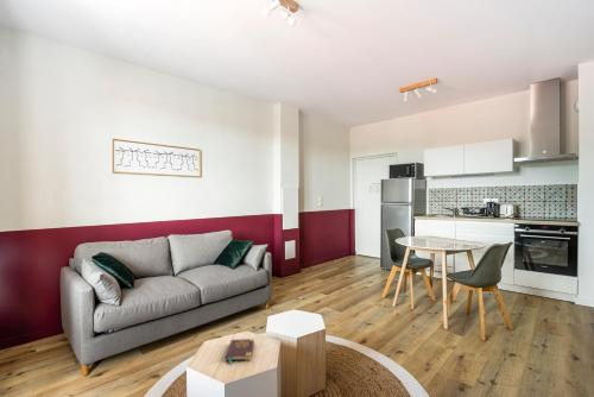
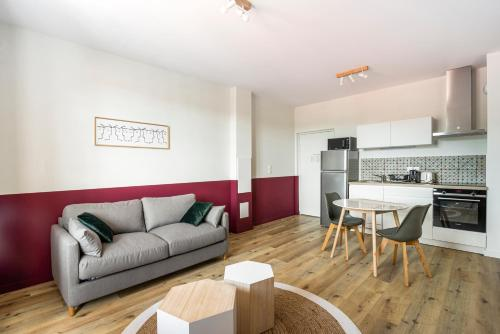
- book (240, 348)
